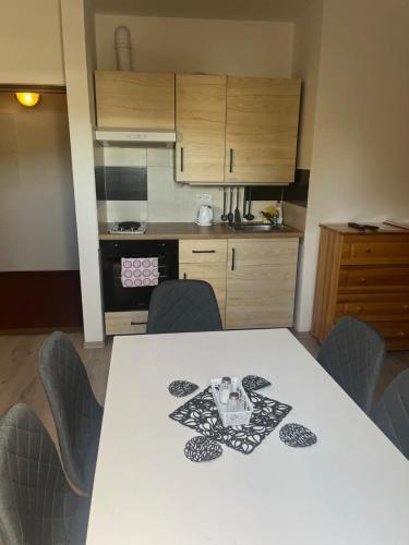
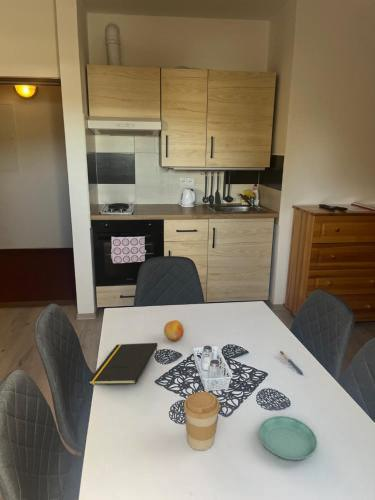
+ coffee cup (201, 419)
+ notepad (125, 362)
+ pen (290, 362)
+ fruit (173, 330)
+ saucer (287, 439)
